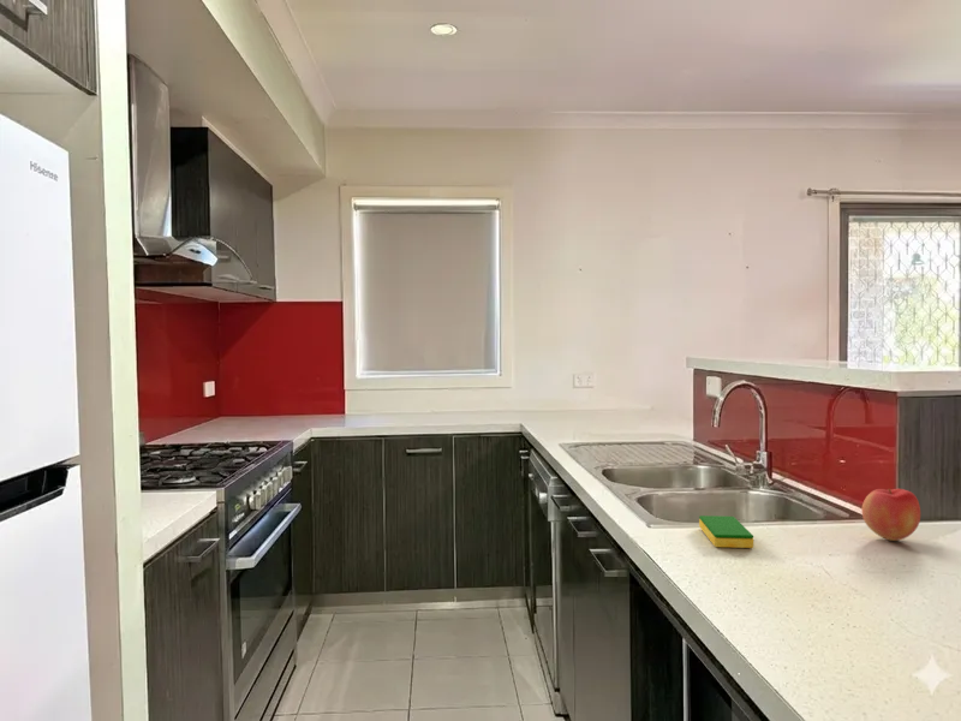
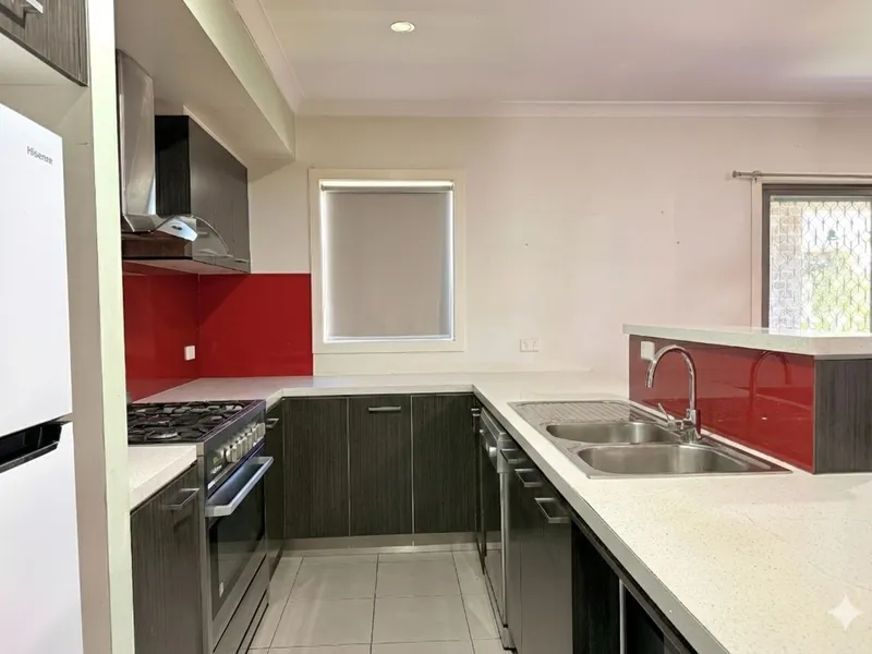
- dish sponge (724, 530)
- apple (890, 513)
